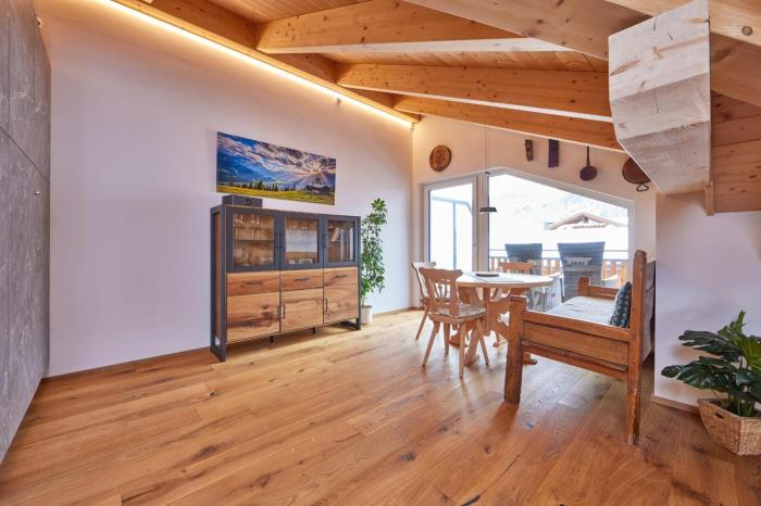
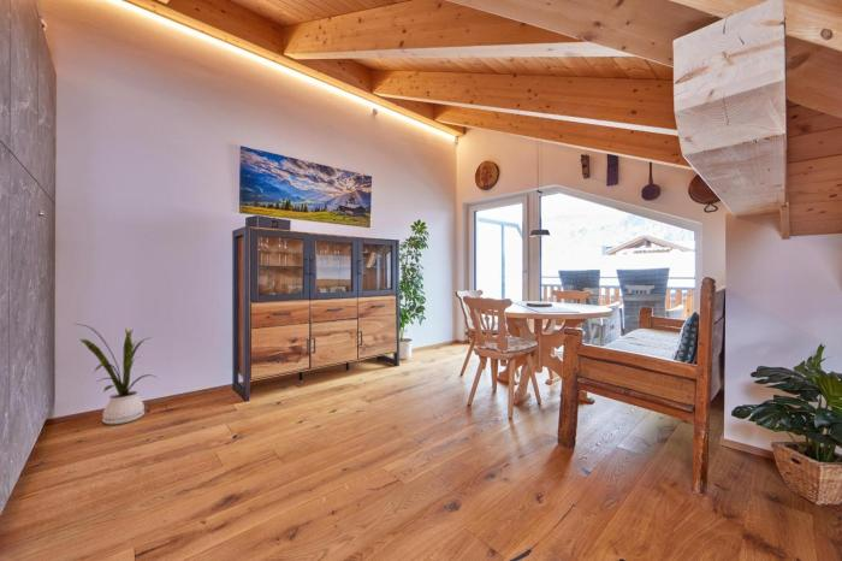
+ house plant (118, 370)
